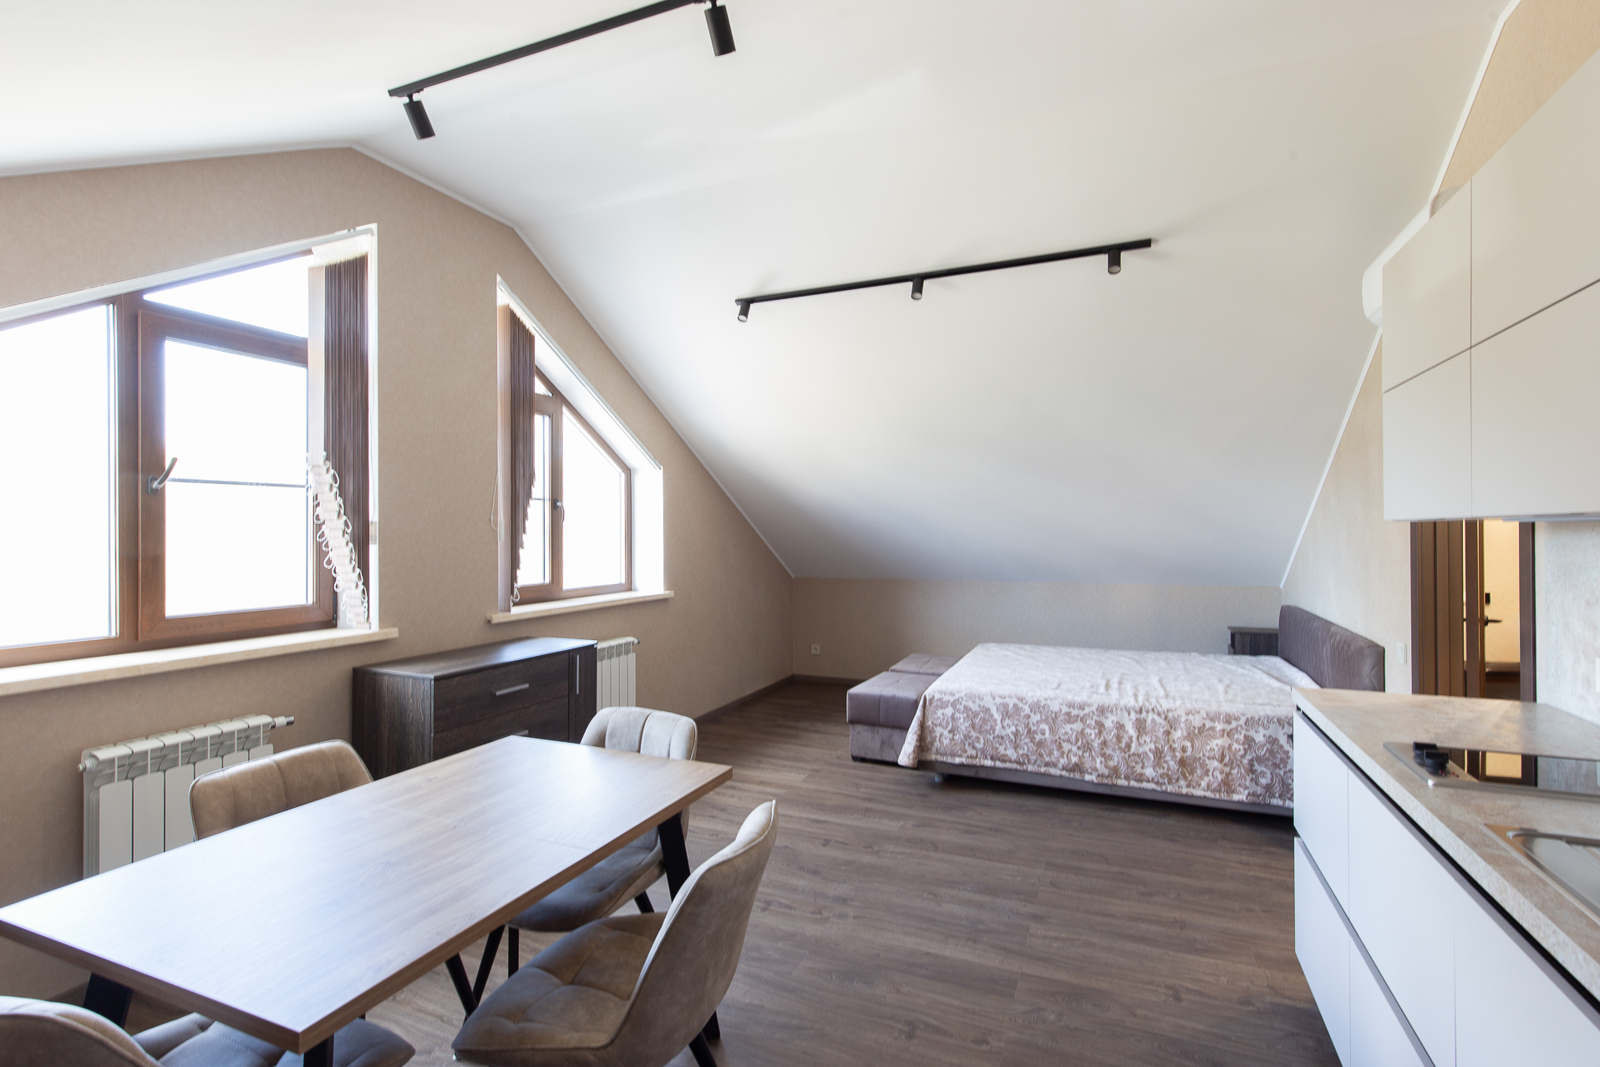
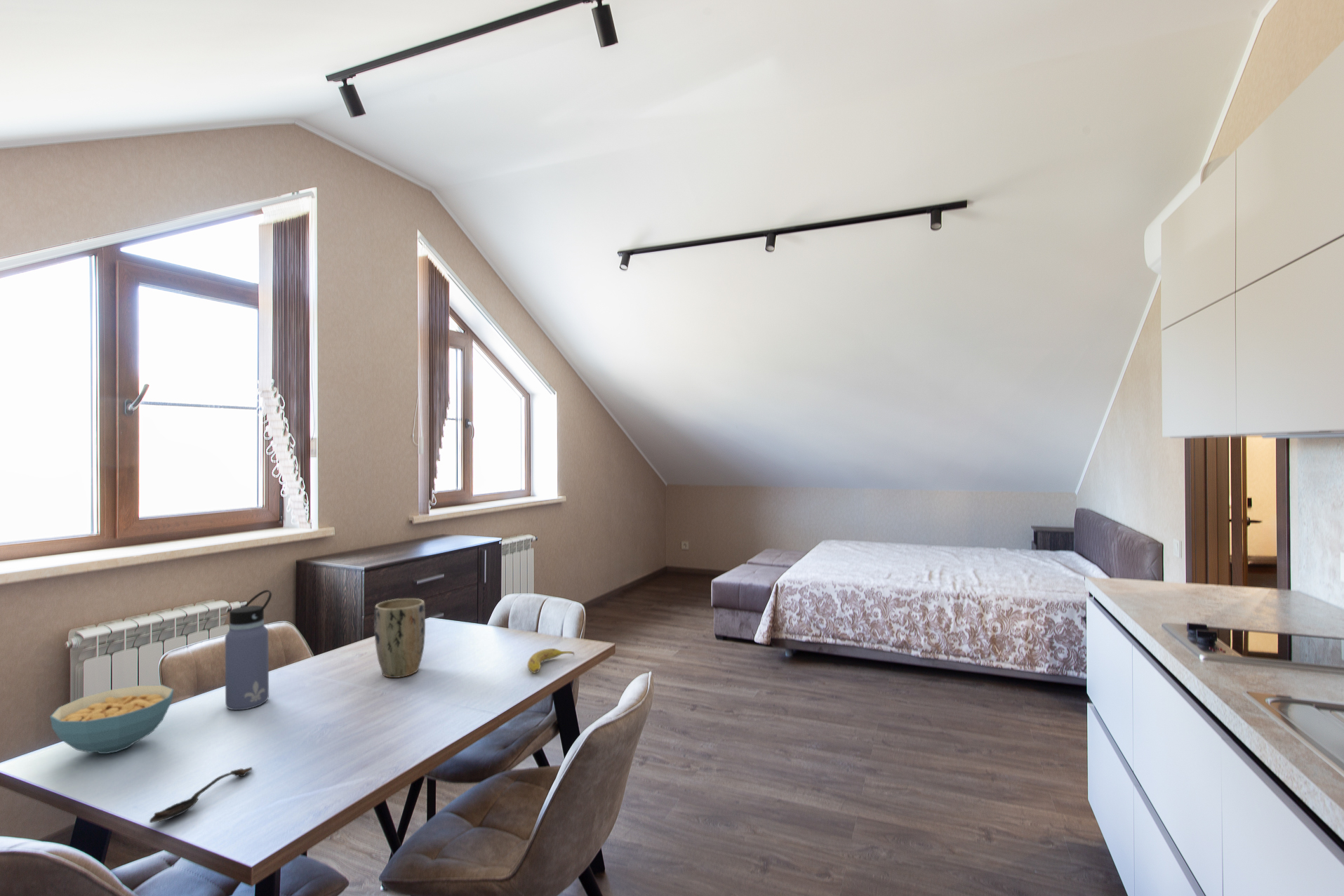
+ cereal bowl (115, 724)
+ fruit (547, 658)
+ spoon (205, 790)
+ water bottle (248, 648)
+ plant pot (400, 637)
